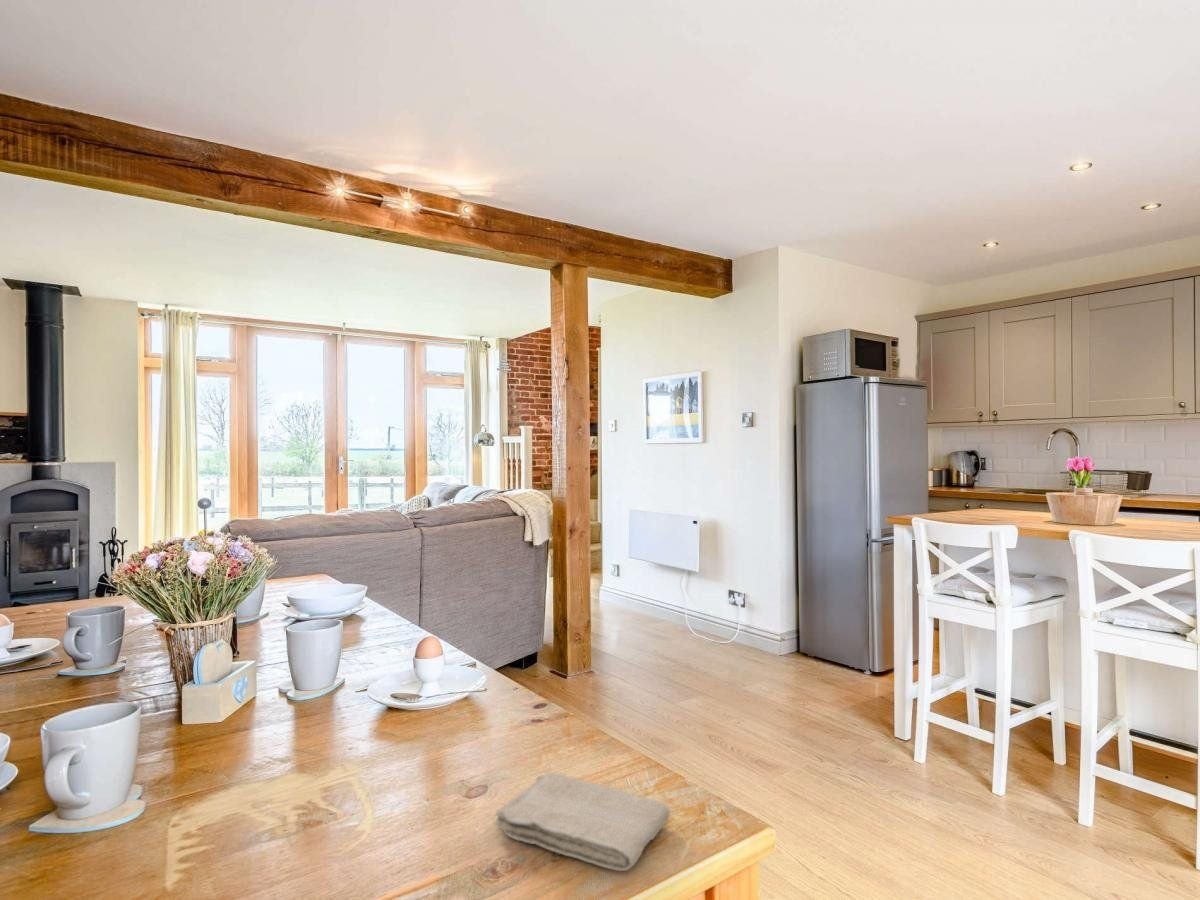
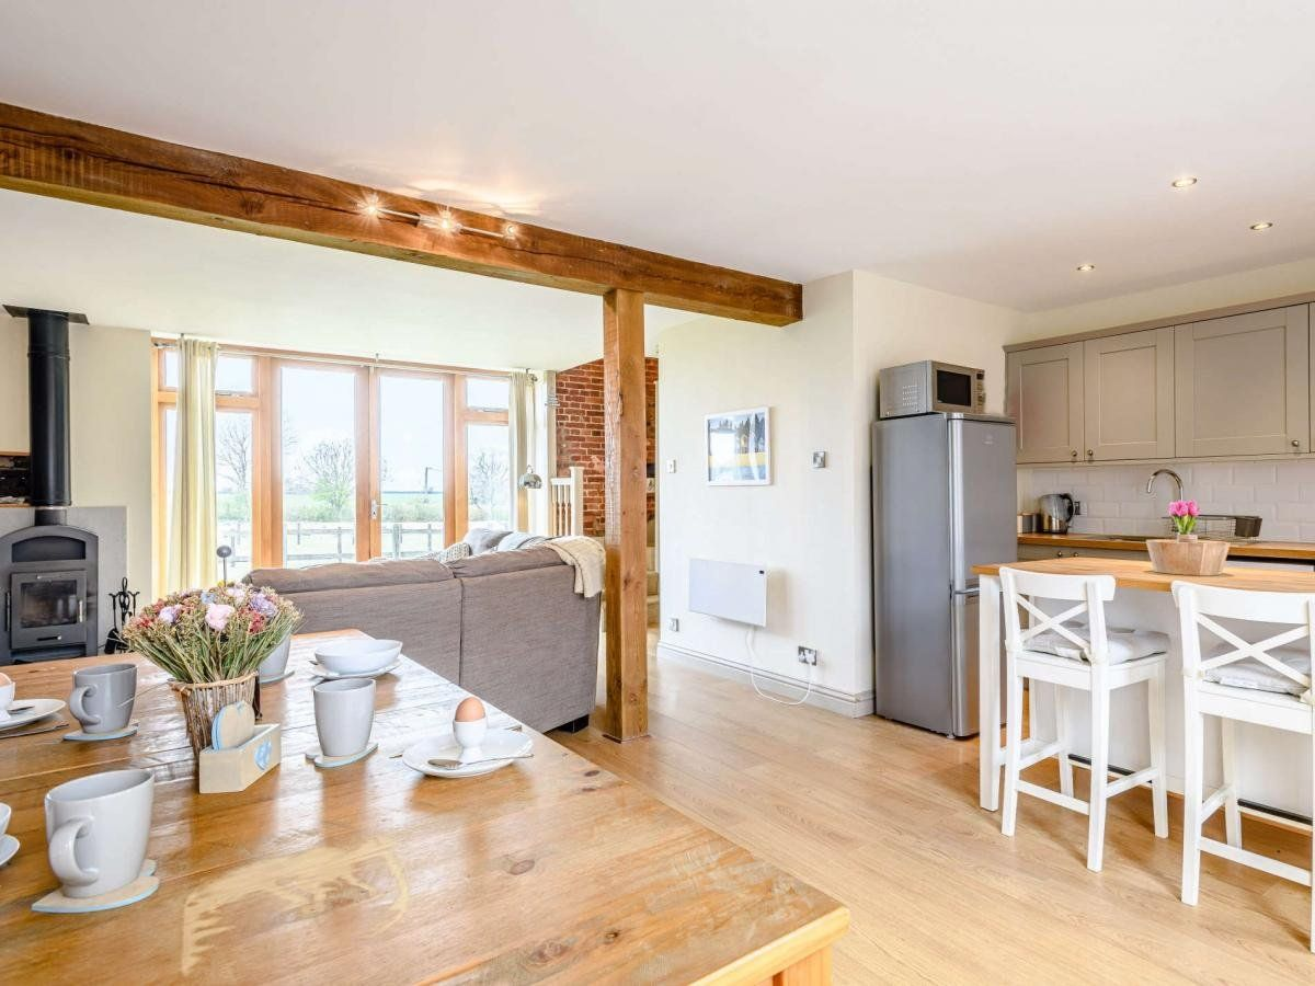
- washcloth (582, 814)
